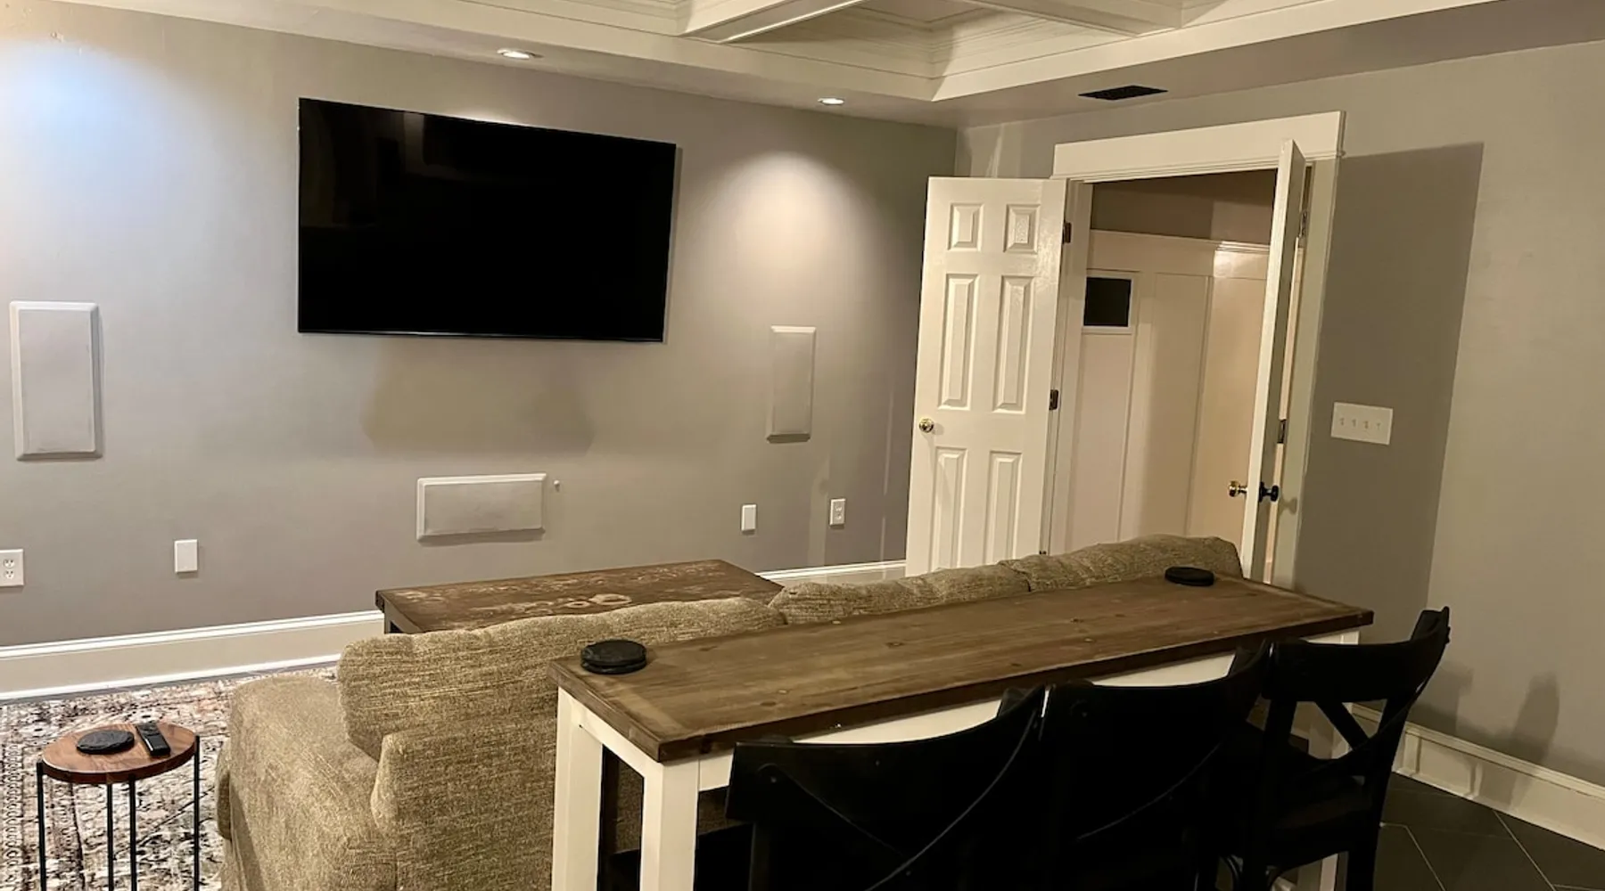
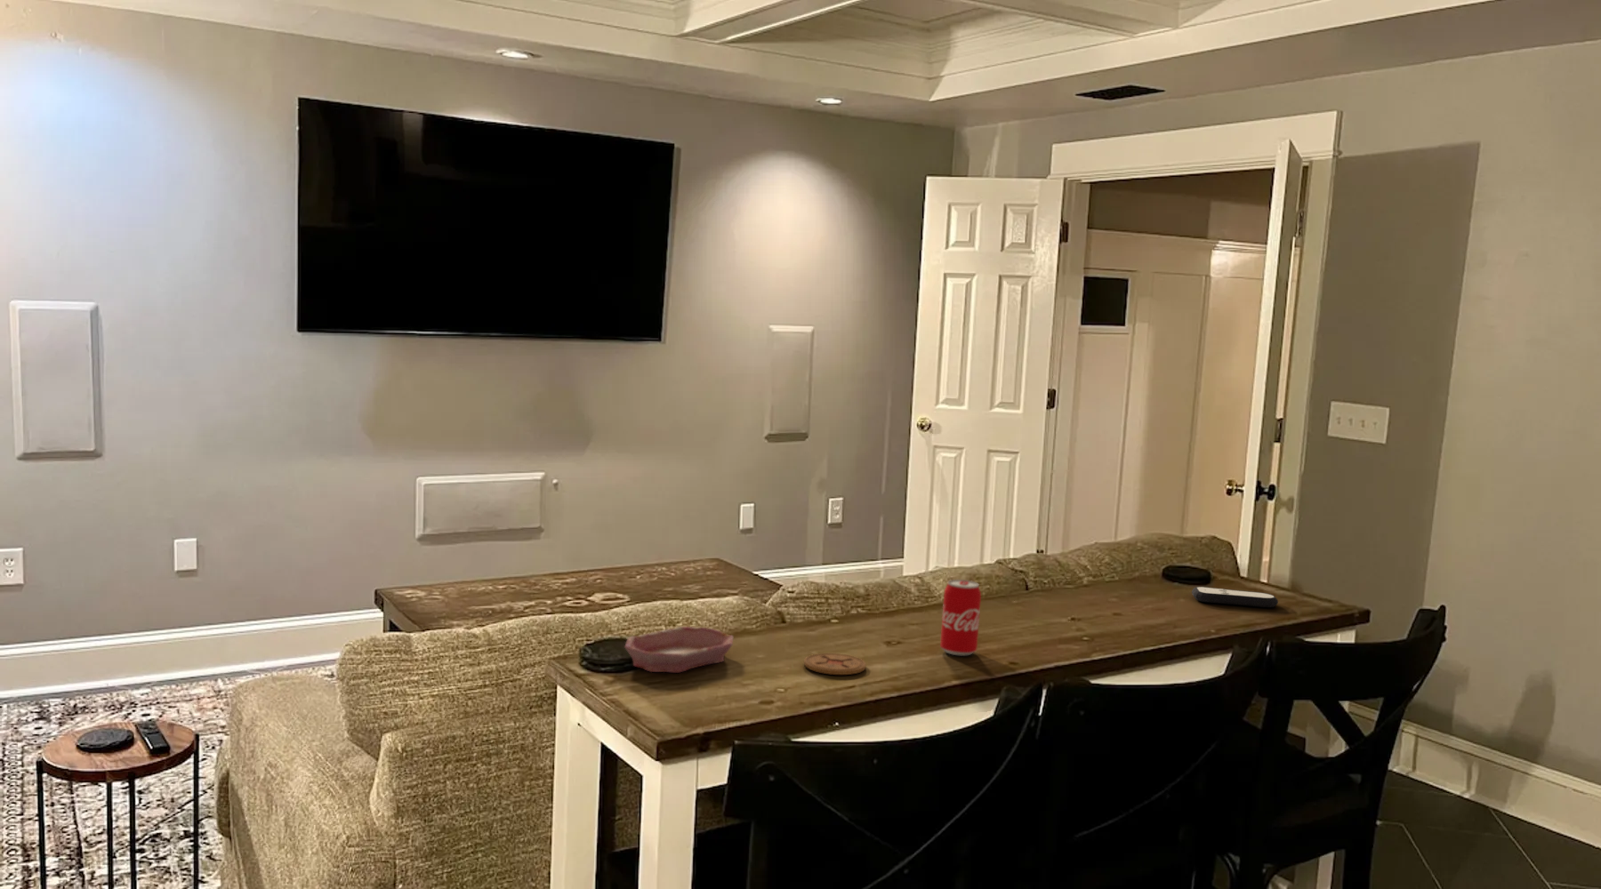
+ coaster (834, 663)
+ bowl (680, 649)
+ beverage can (960, 617)
+ remote control (1234, 597)
